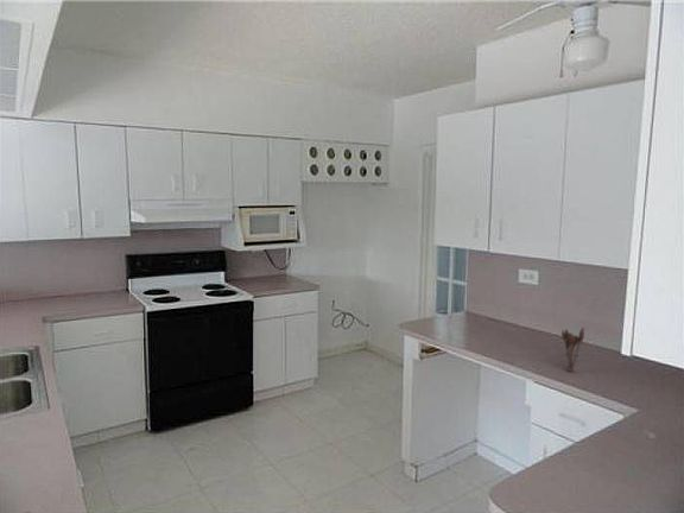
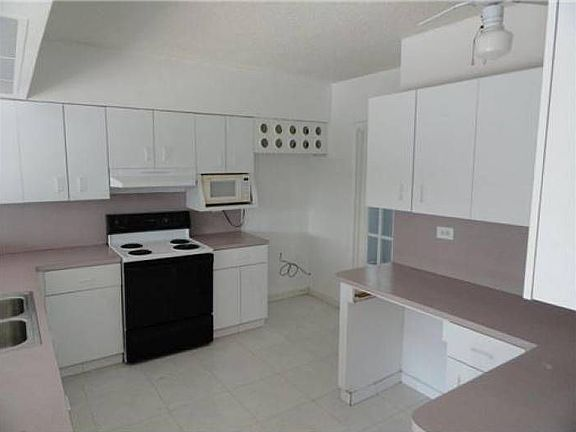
- utensil holder (572, 349)
